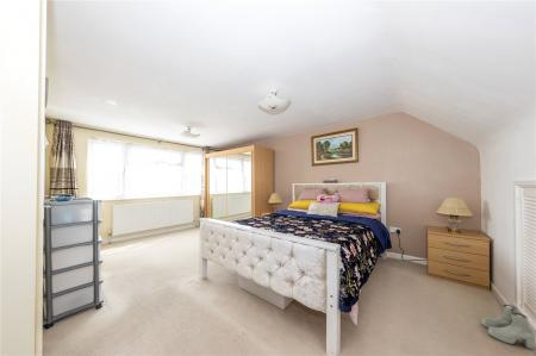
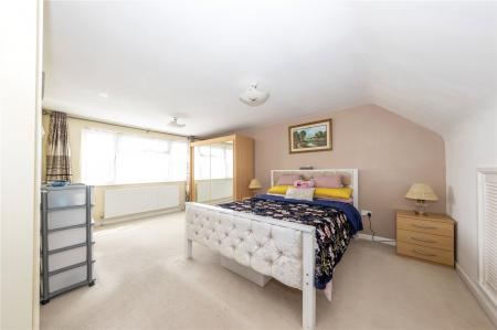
- boots (506, 321)
